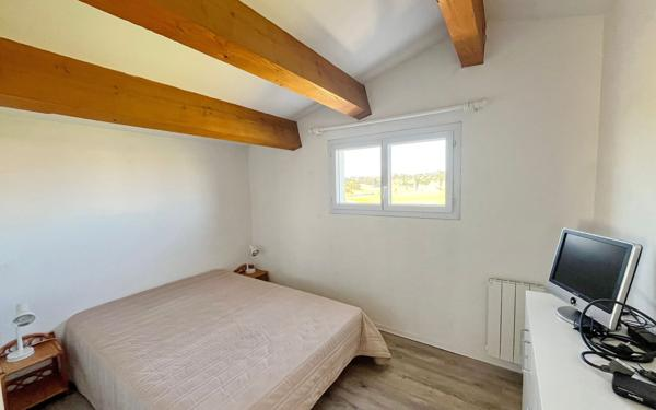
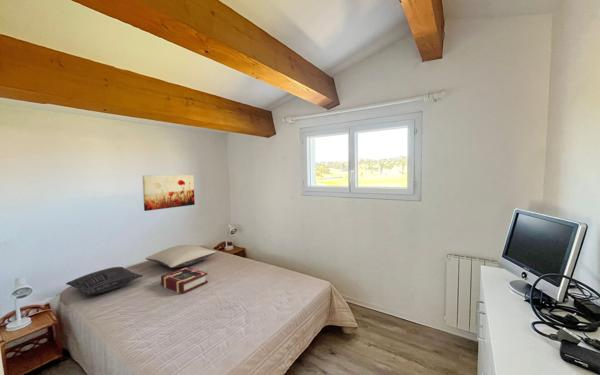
+ pillow (182, 255)
+ book (184, 278)
+ wall art (170, 191)
+ pillow (105, 279)
